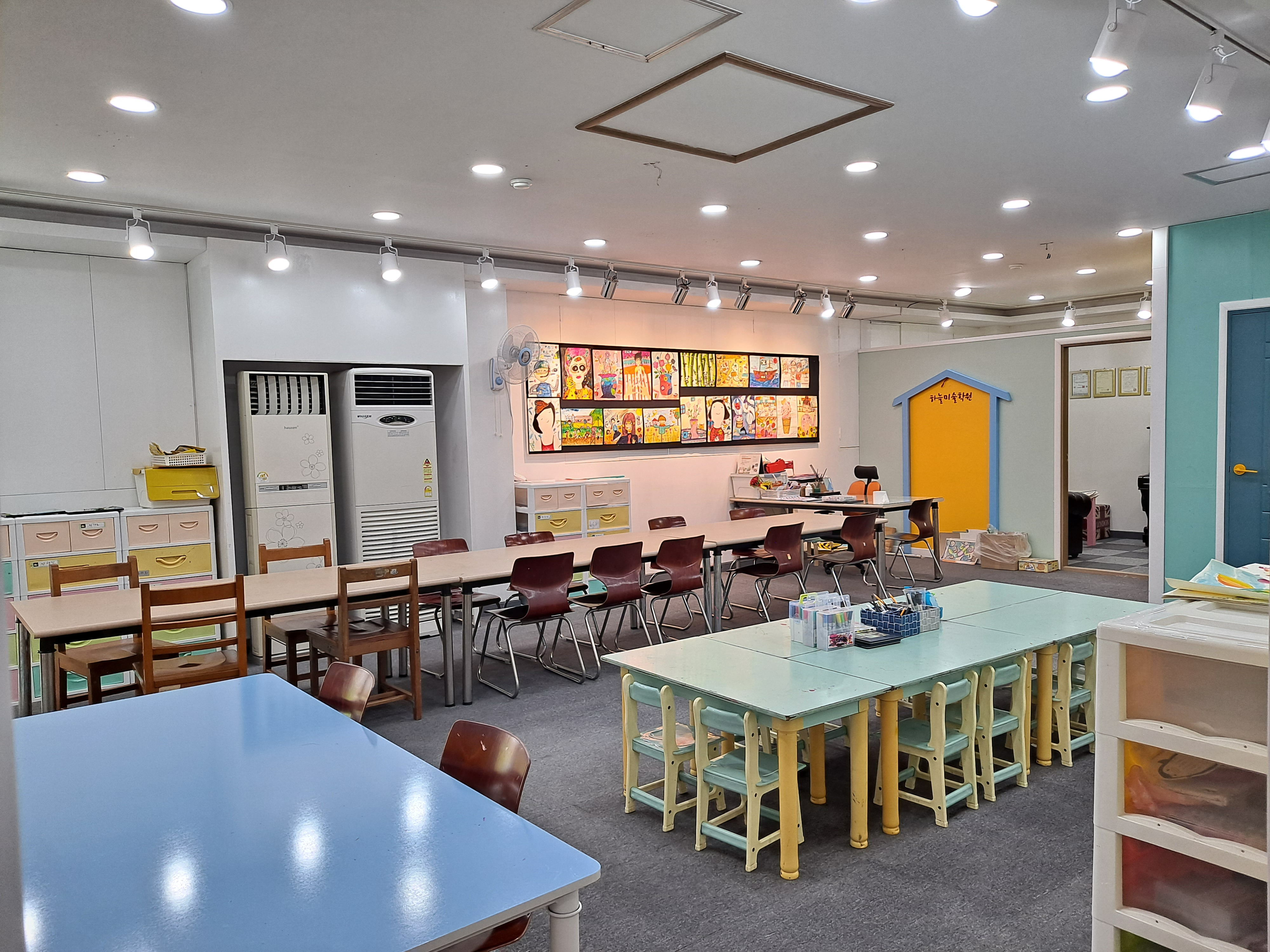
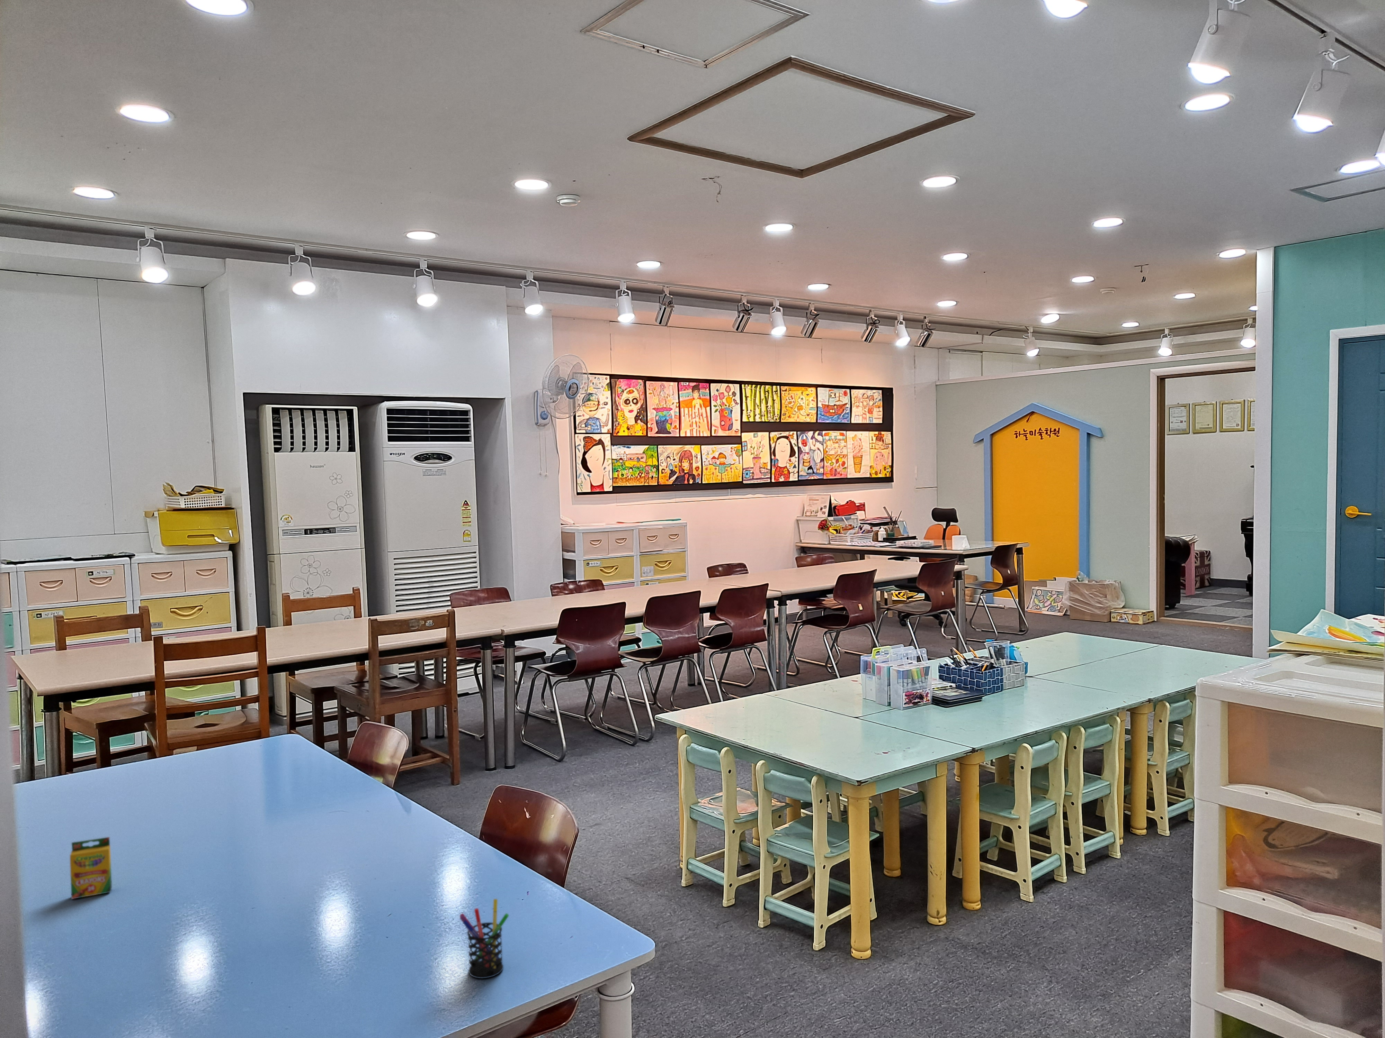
+ crayon box (91, 868)
+ pen holder (487, 937)
